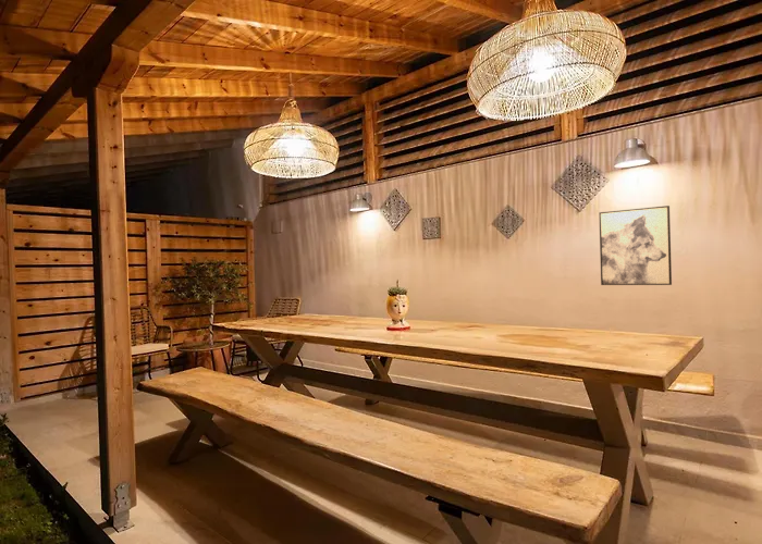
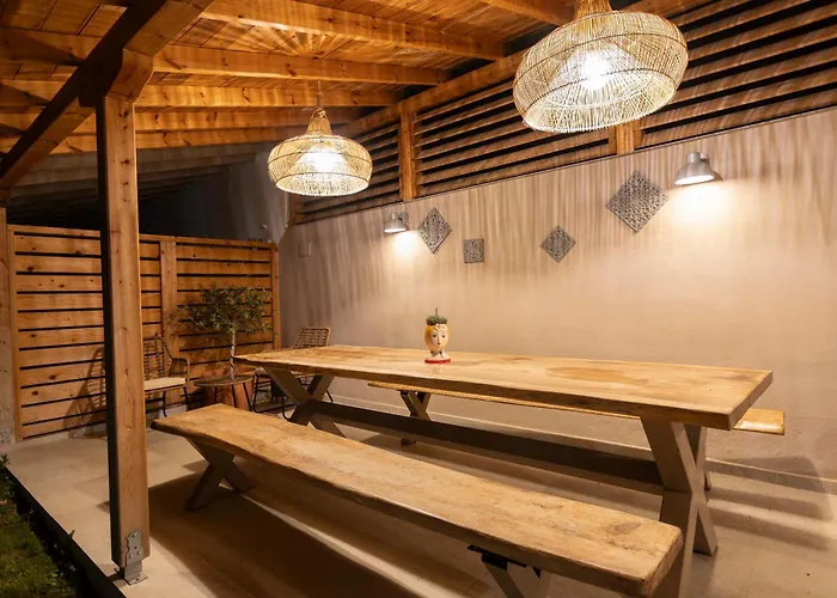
- wall art (634, 247)
